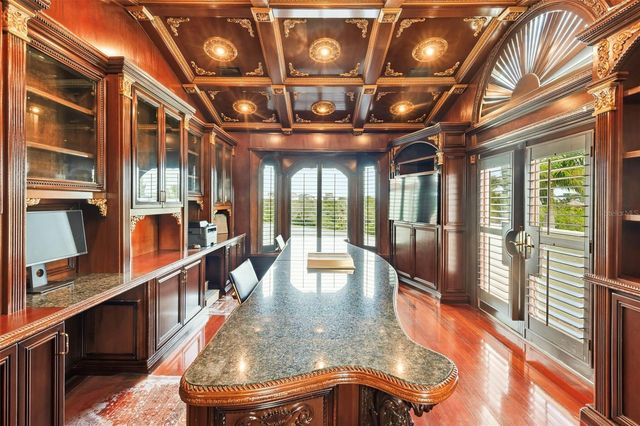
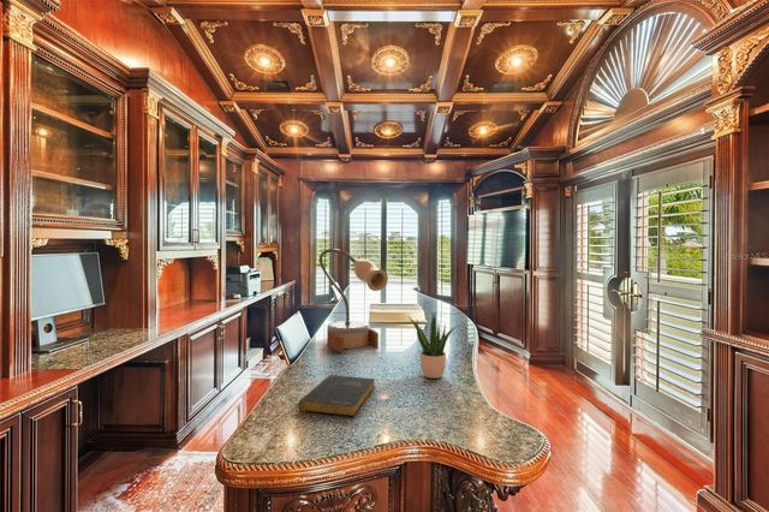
+ potted plant (431, 340)
+ book (339, 393)
+ table lamp (346, 298)
